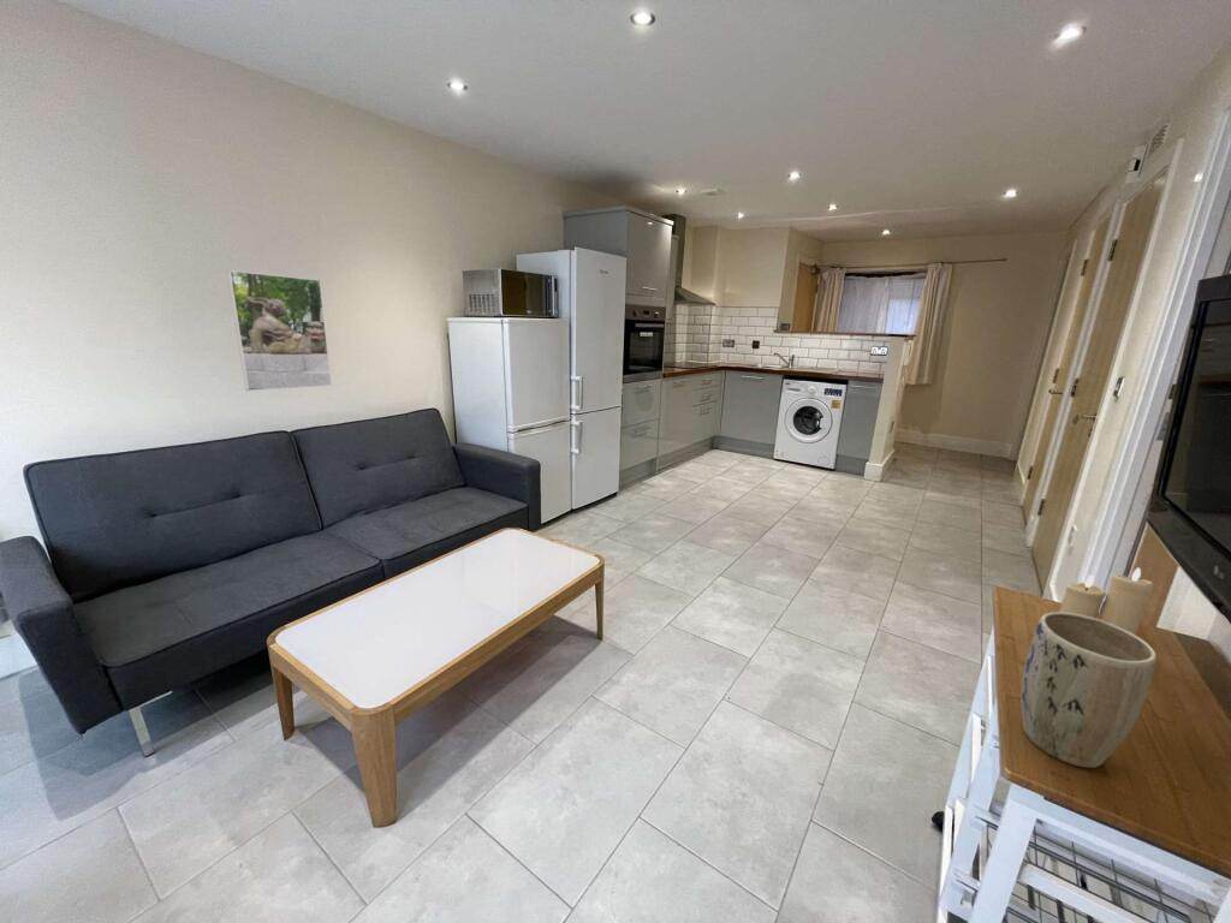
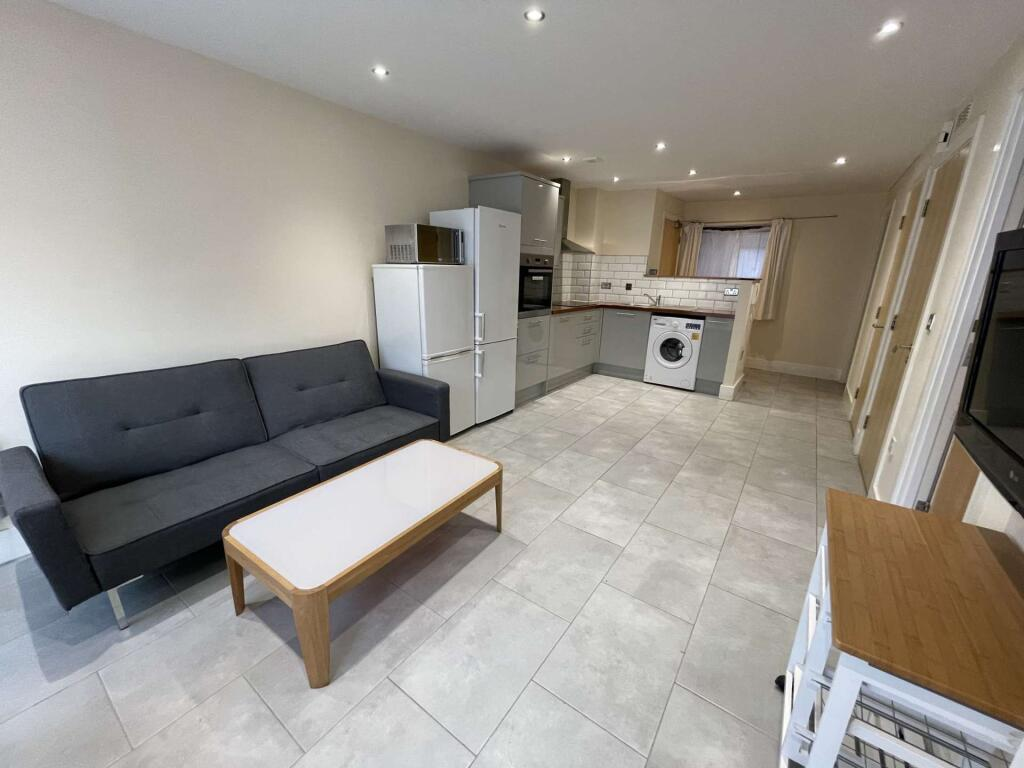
- candle (1102, 599)
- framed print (284, 333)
- plant pot (1077, 690)
